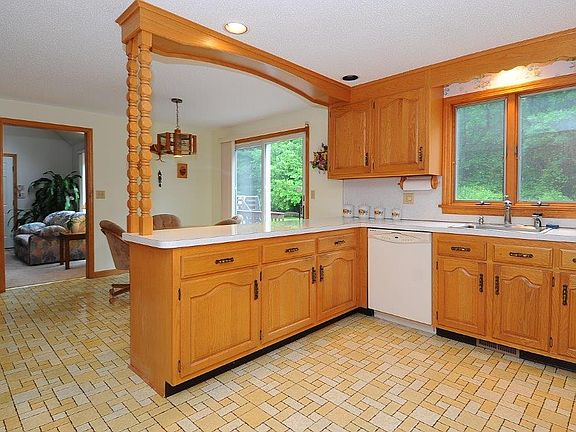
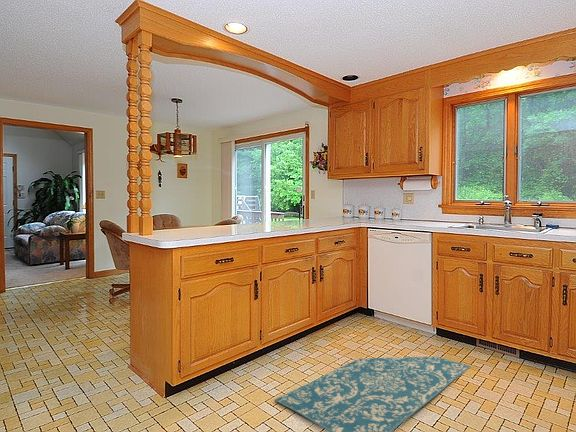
+ rug (381, 381)
